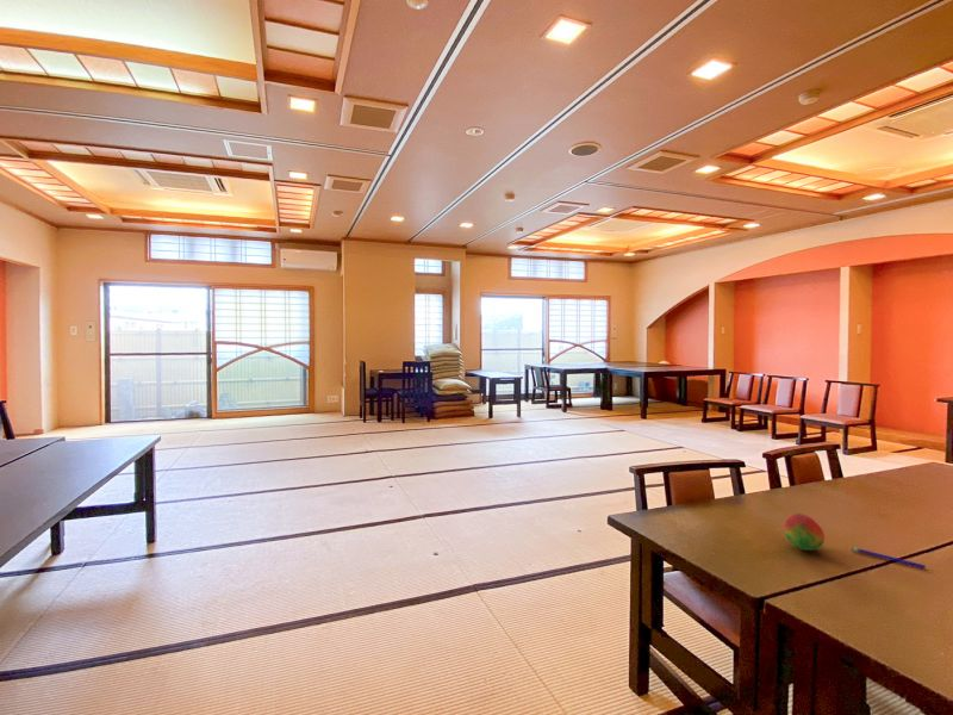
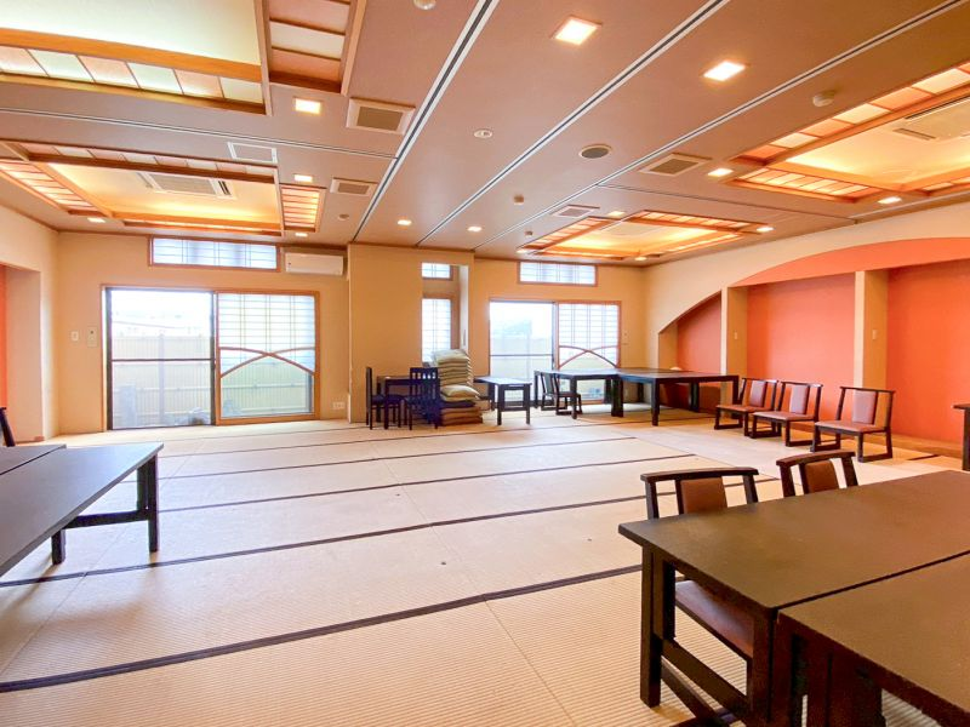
- pen (886, 557)
- fruit (803, 533)
